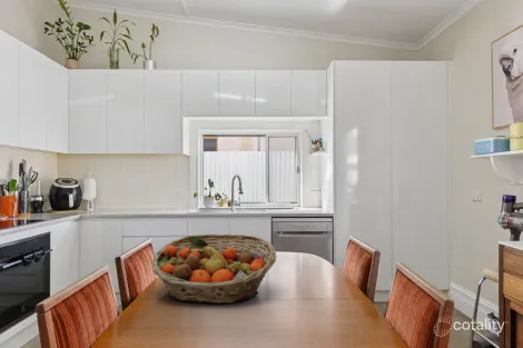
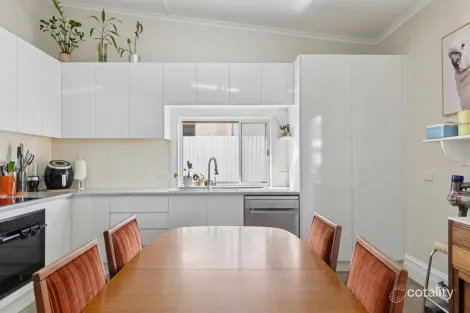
- fruit basket (214, 266)
